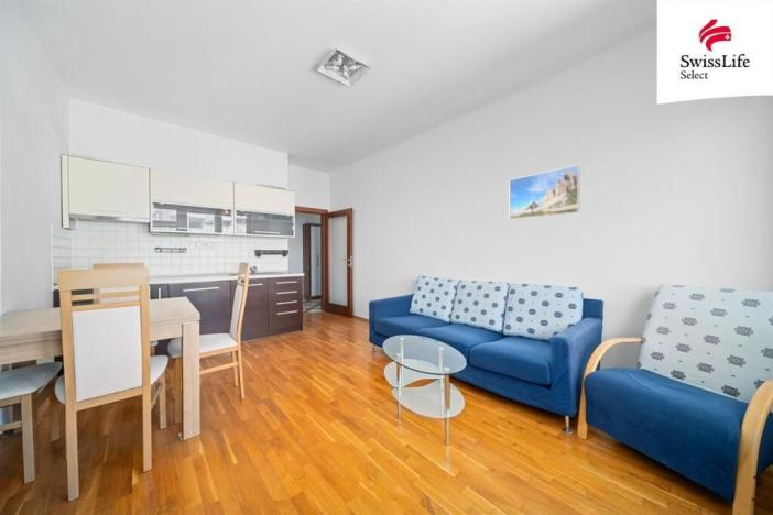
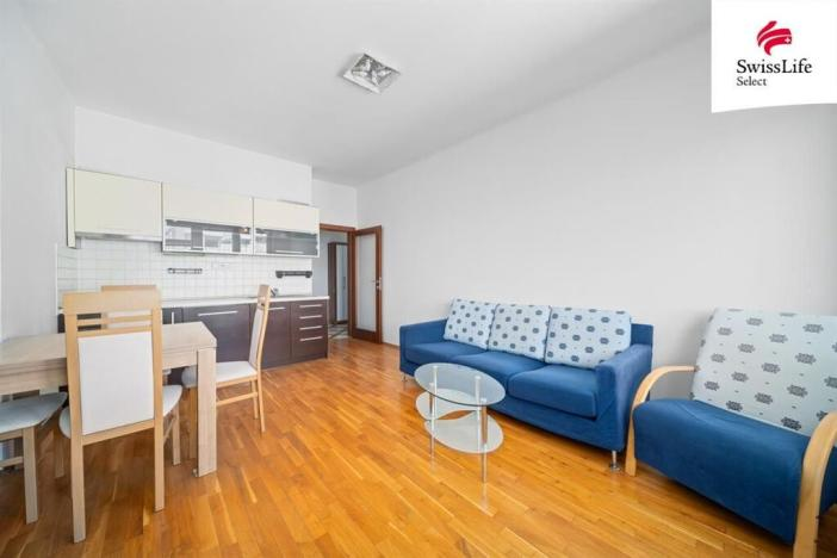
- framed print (541, 195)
